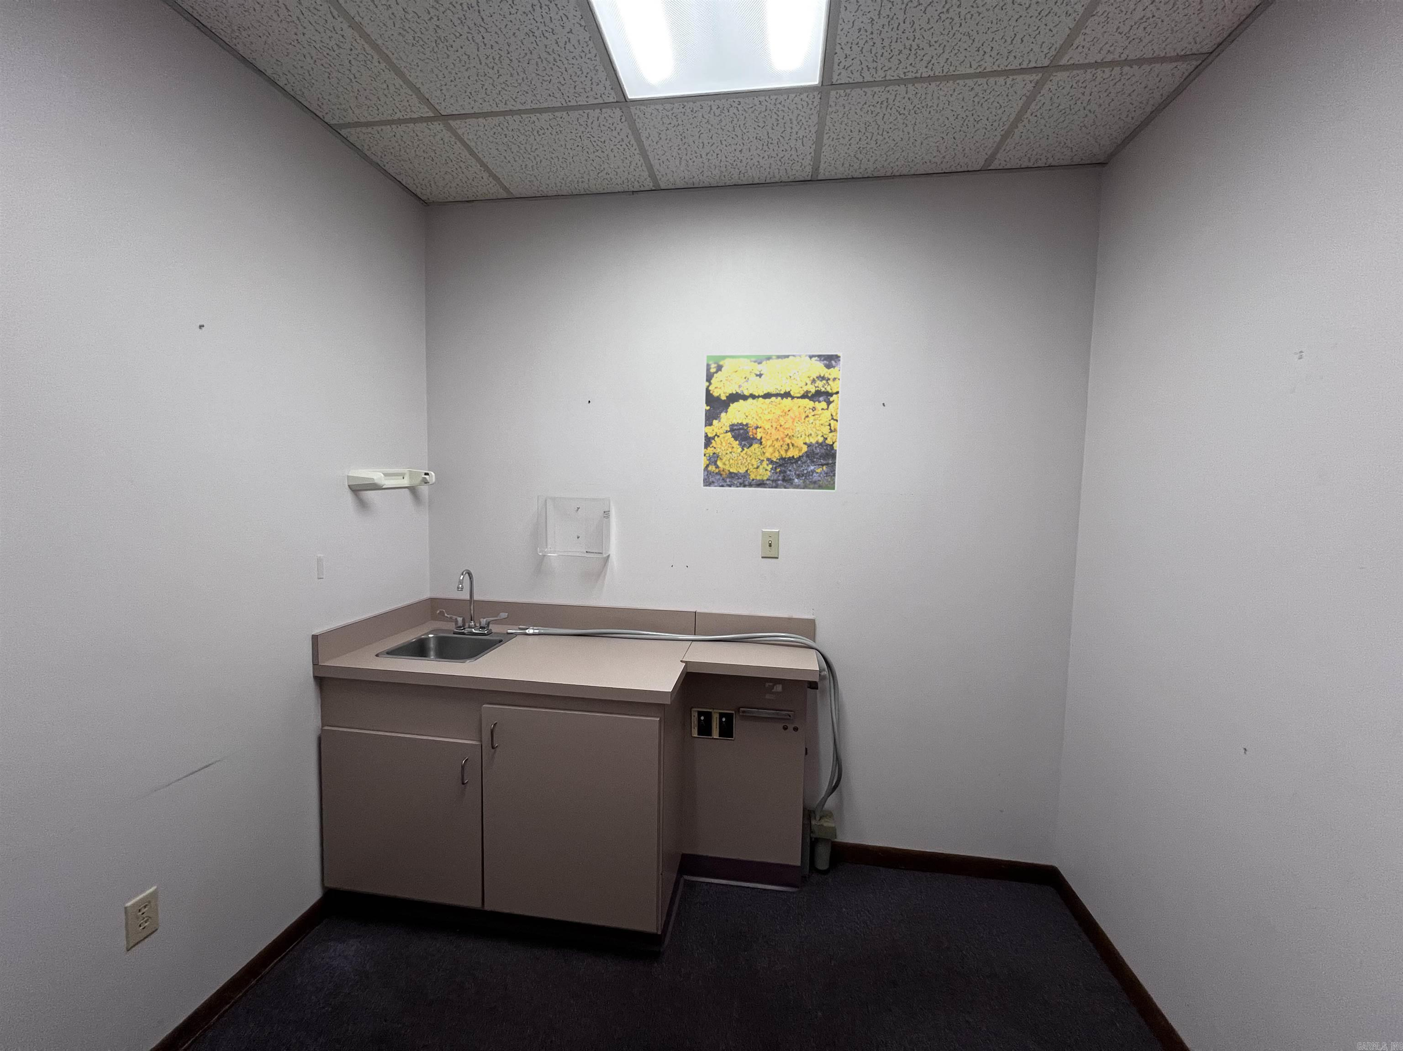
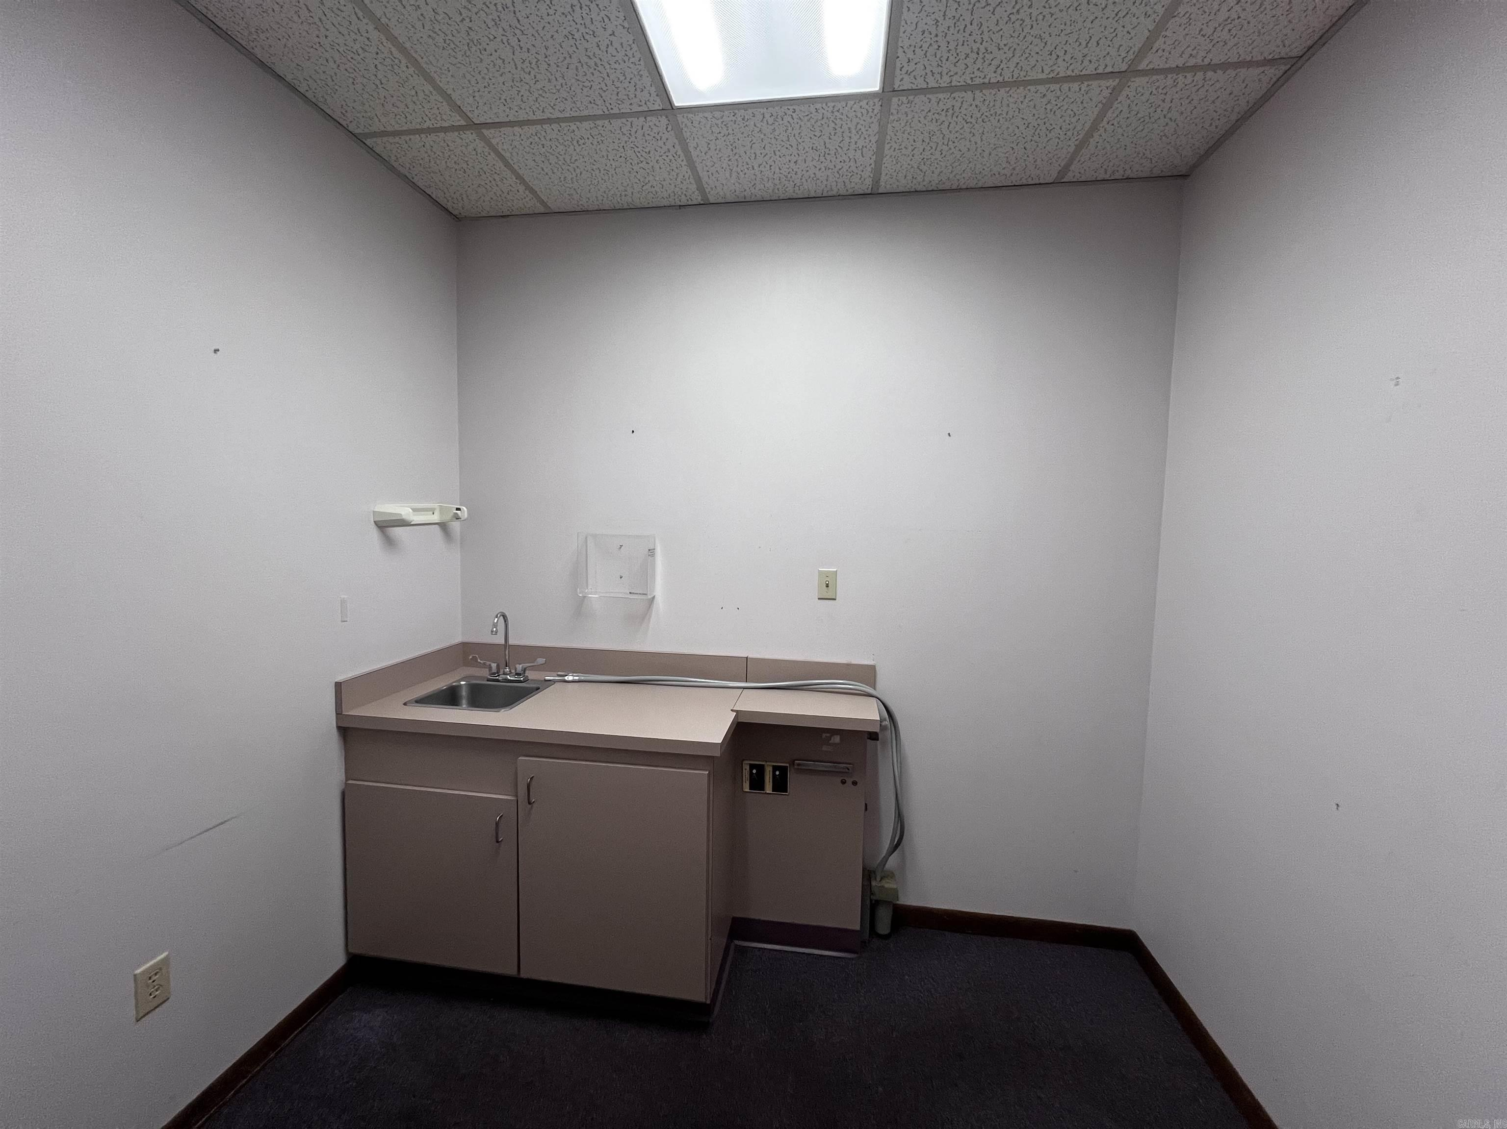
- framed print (770, 423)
